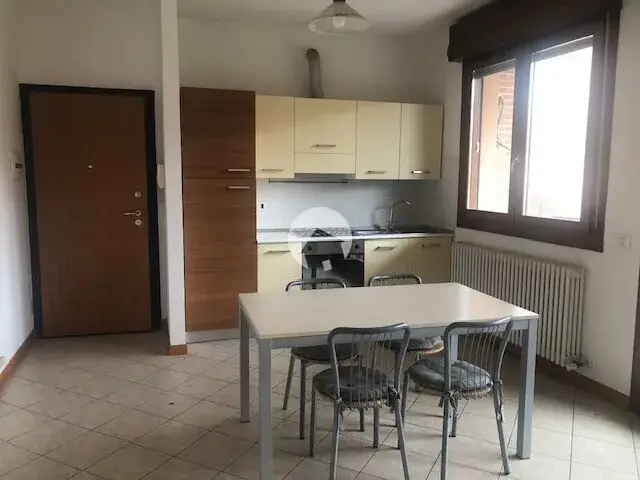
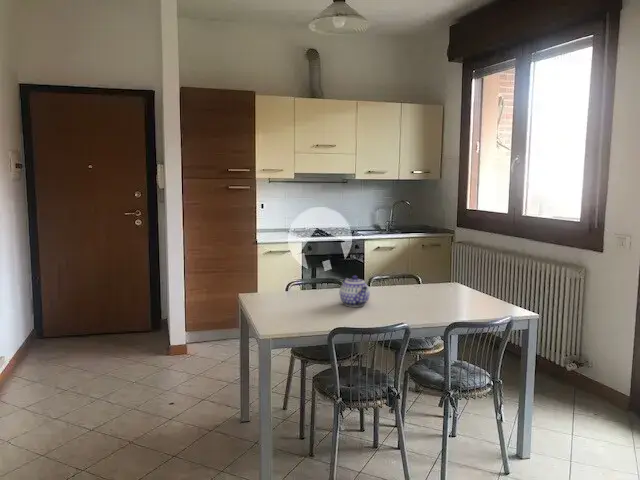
+ teapot (354, 290)
